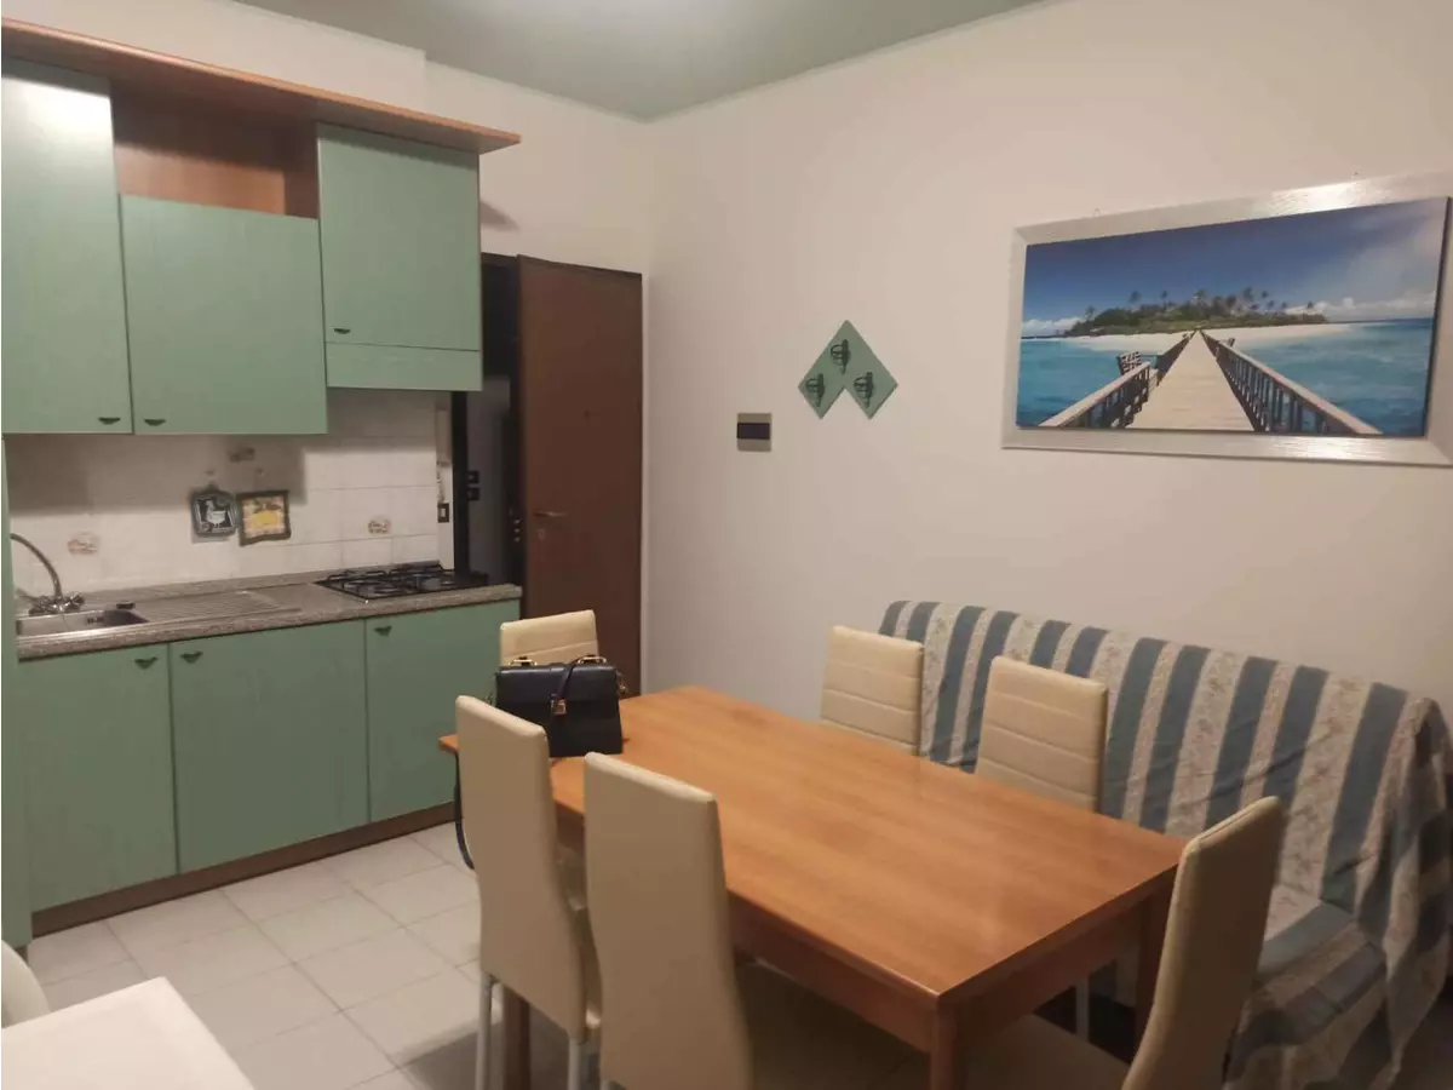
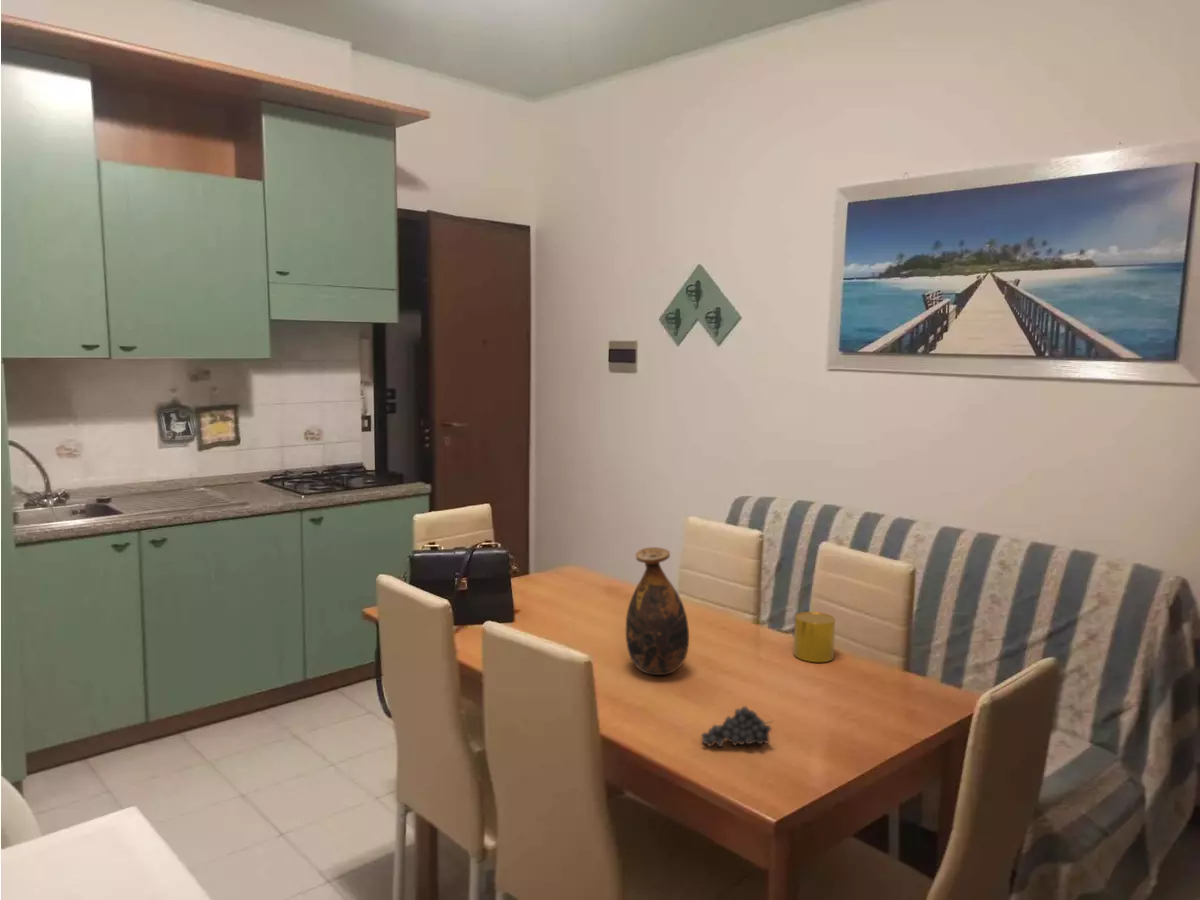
+ vase (657, 610)
+ cup (814, 636)
+ fruit (739, 726)
